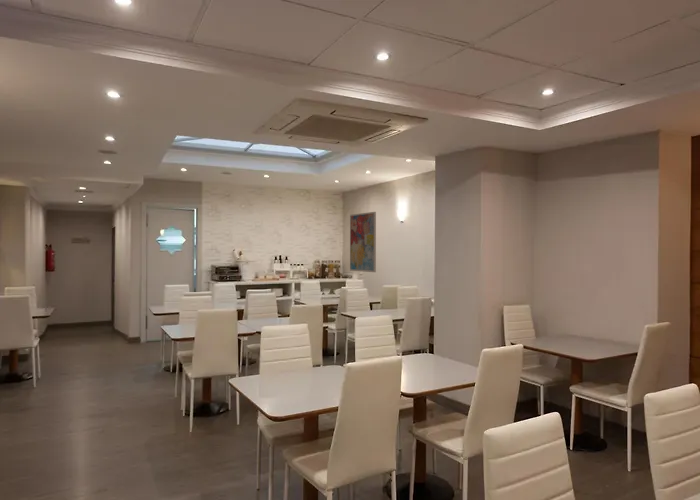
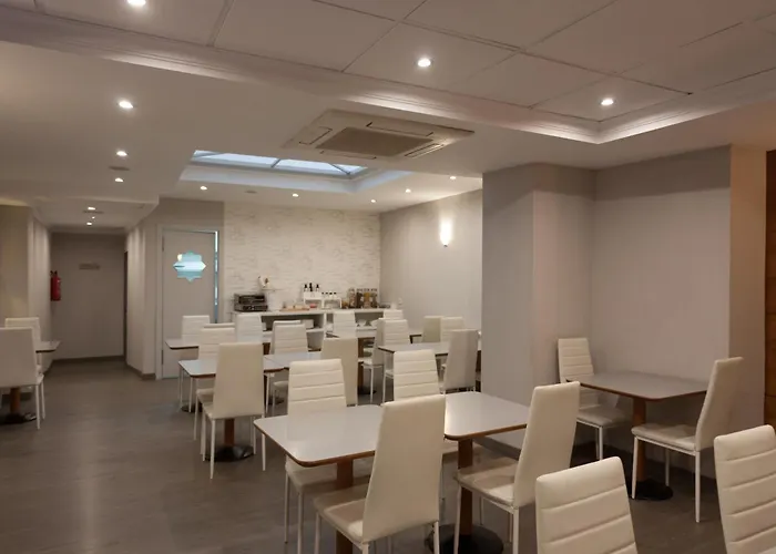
- wall art (362, 242)
